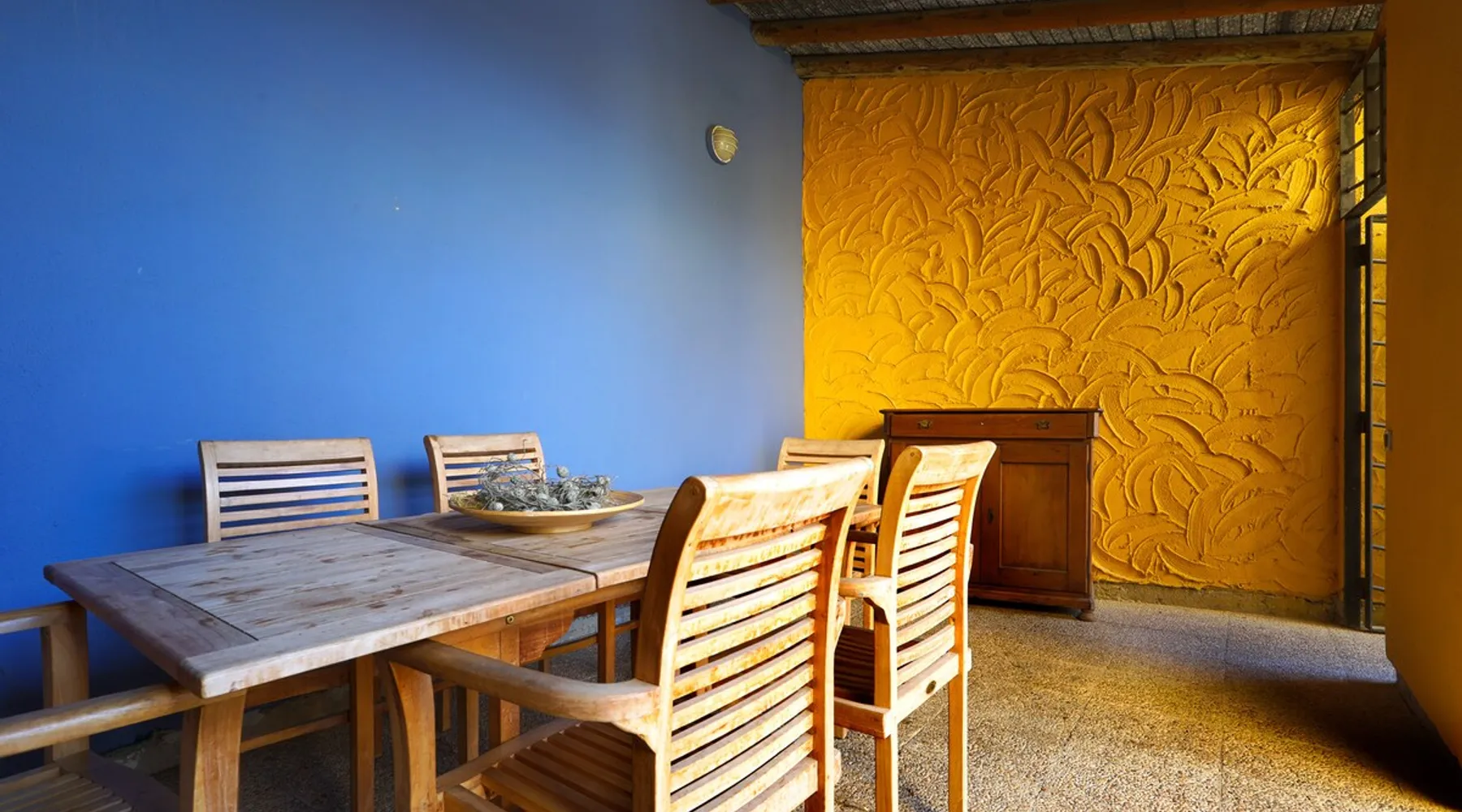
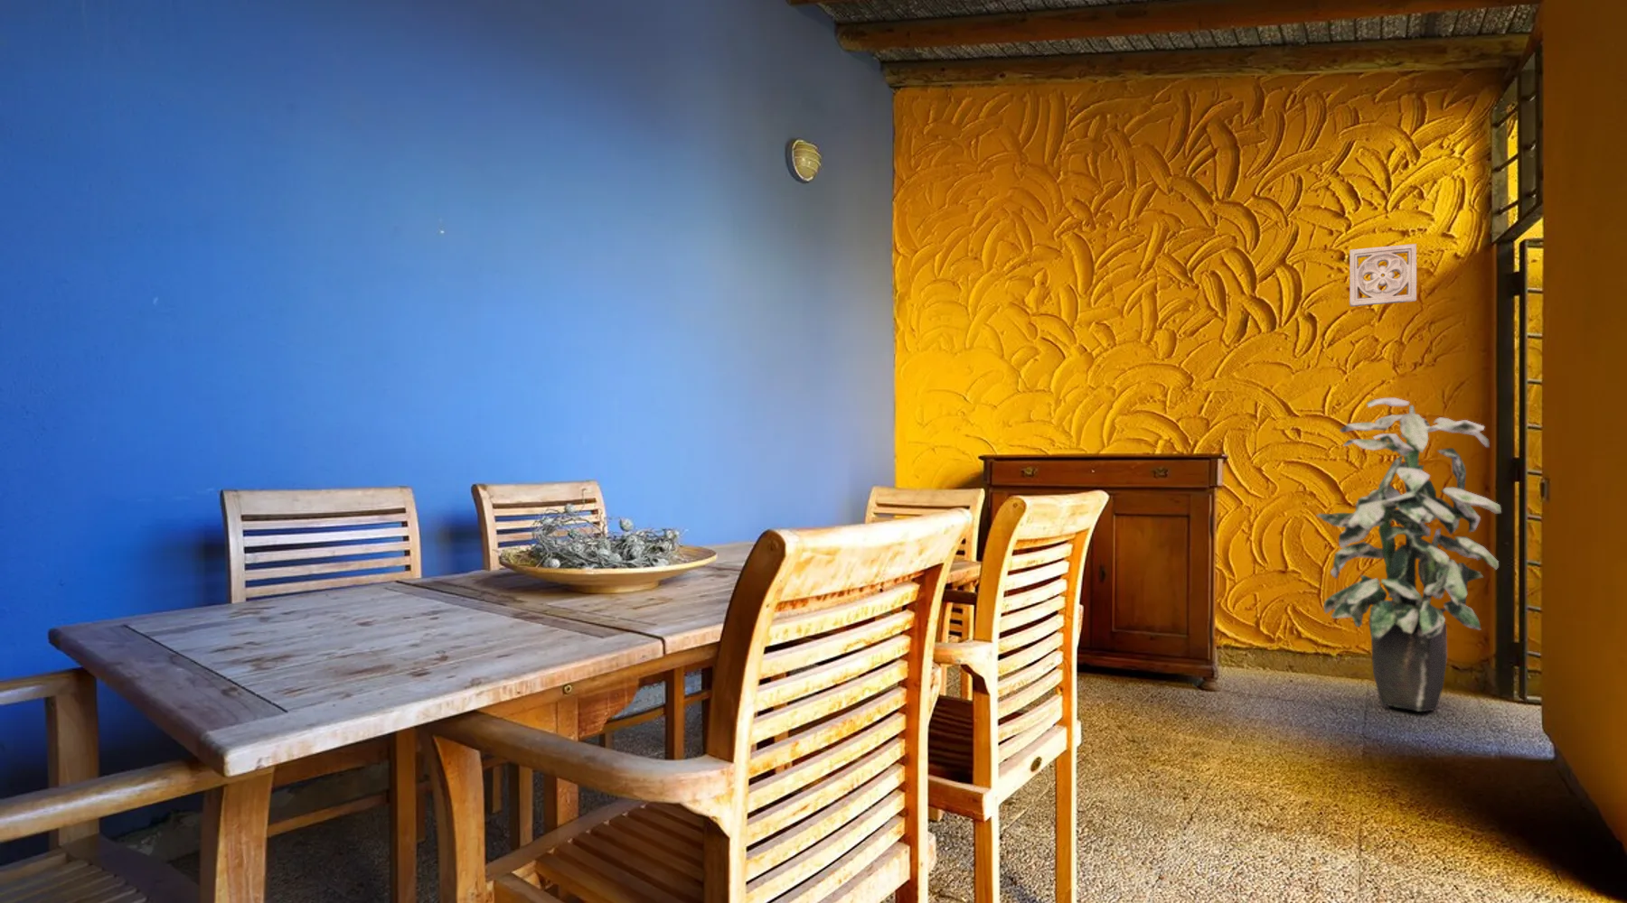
+ indoor plant (1401, 550)
+ wall ornament (1381, 276)
